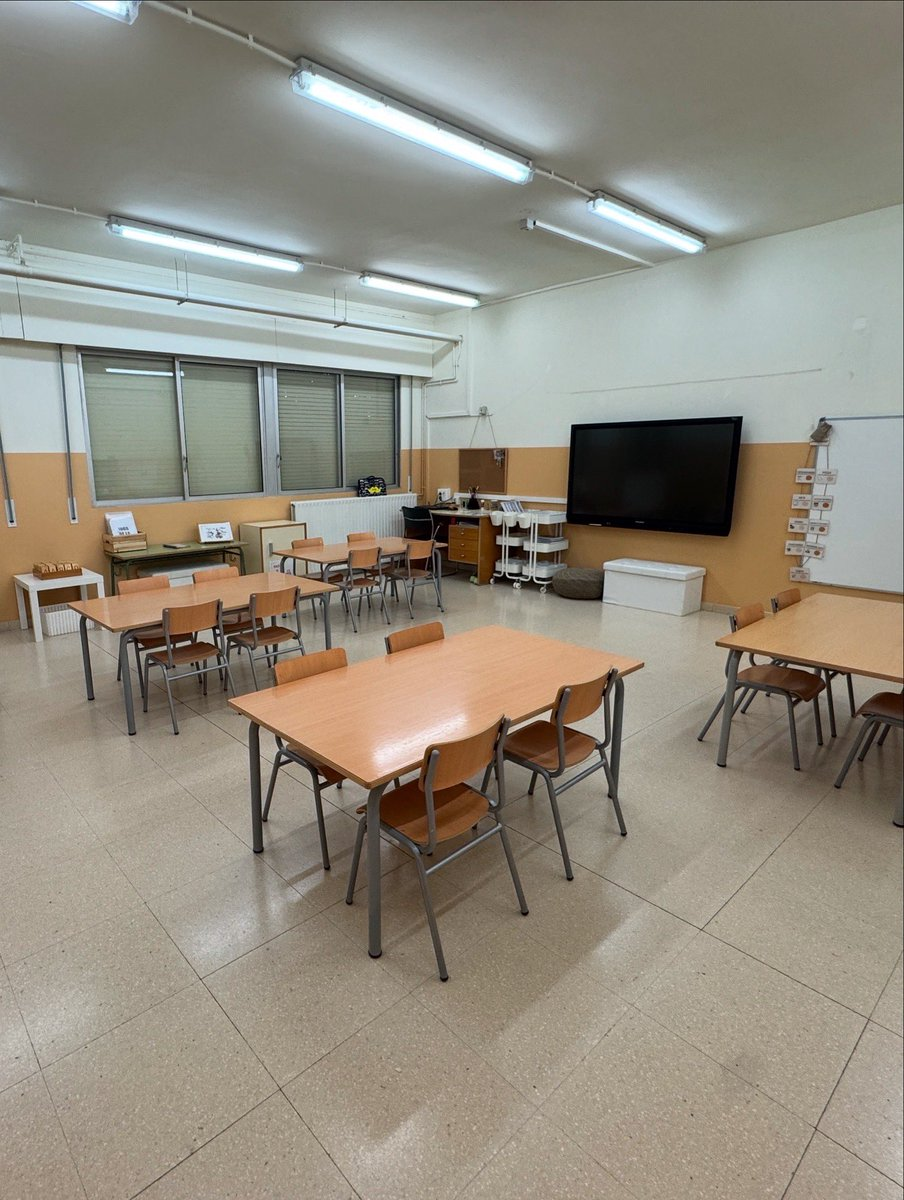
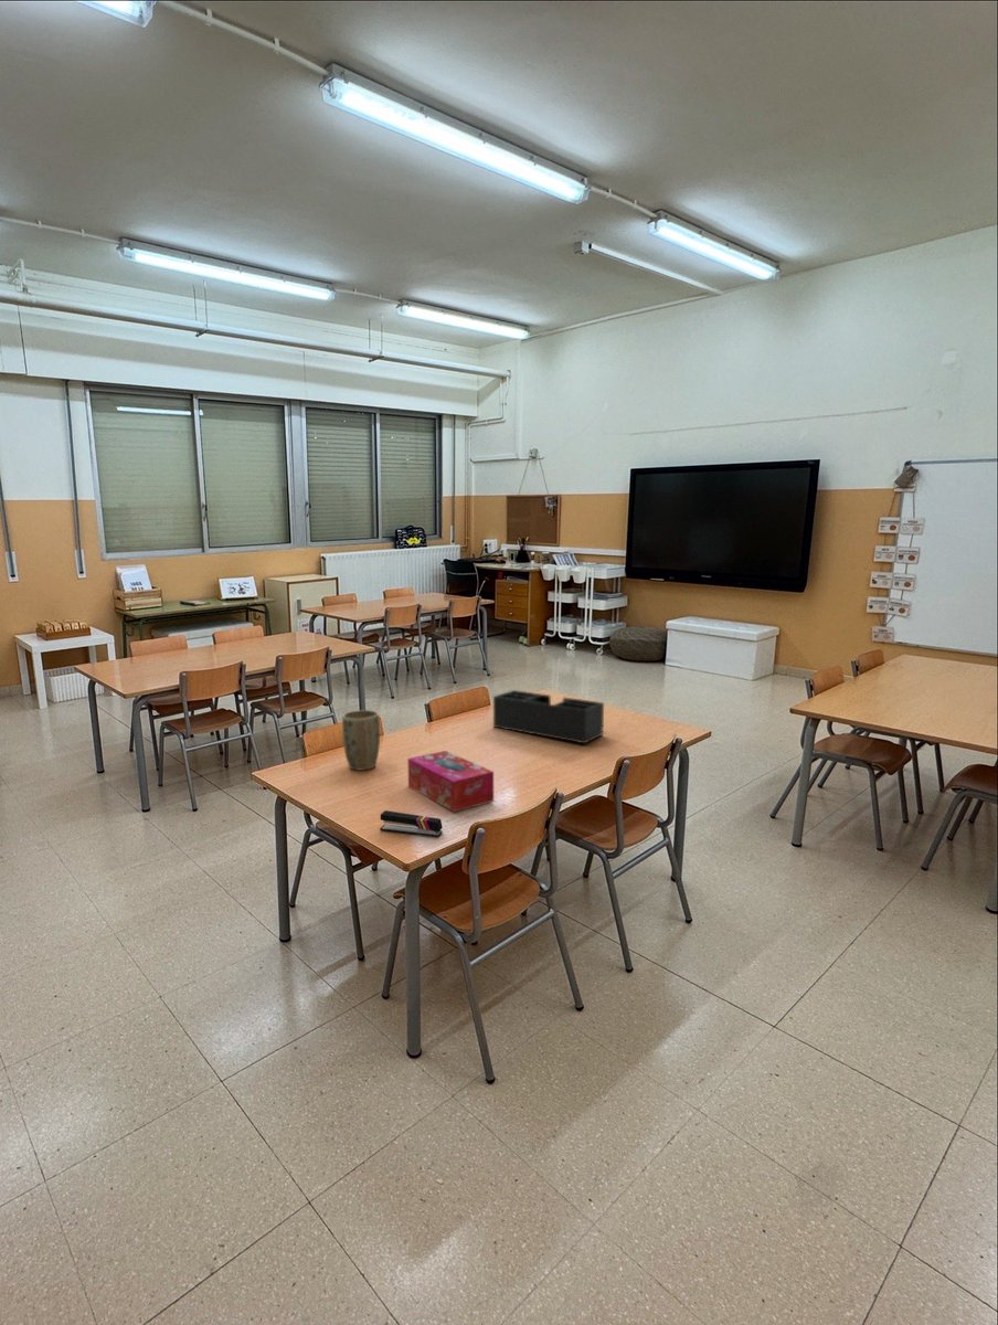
+ stapler (411, 823)
+ tissue box (449, 778)
+ desk organizer (546, 714)
+ plant pot (361, 740)
